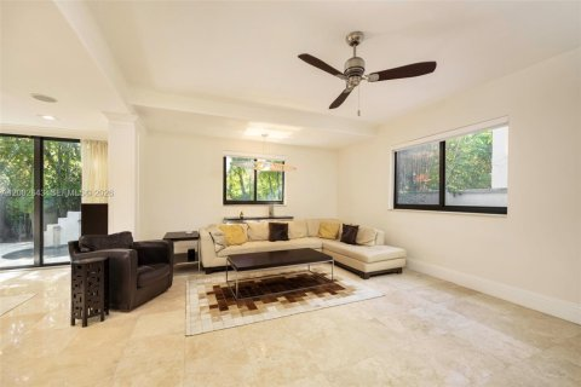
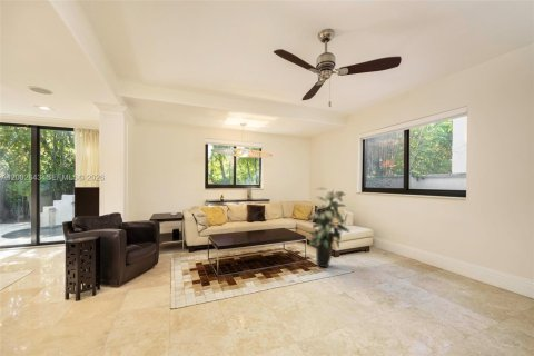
+ indoor plant (325, 226)
